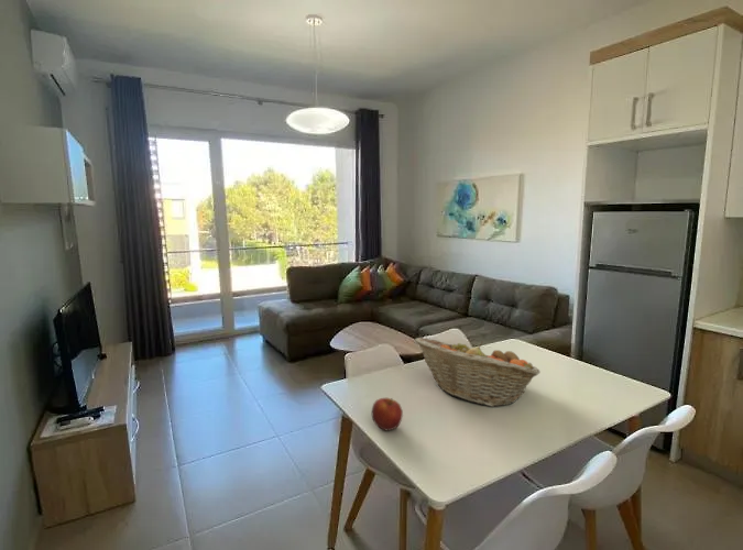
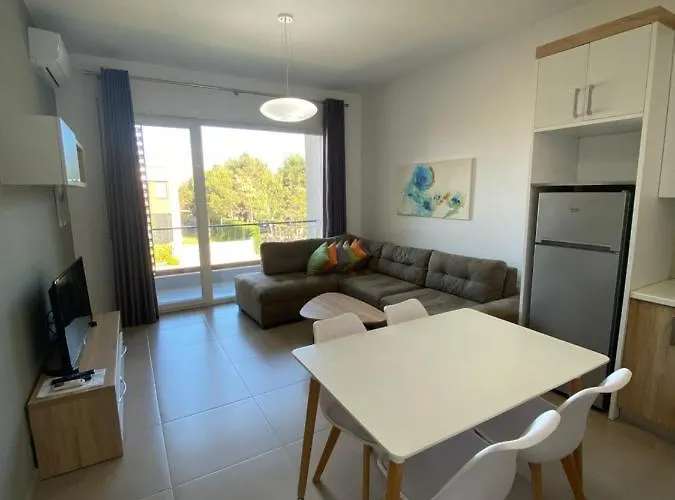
- apple (386, 413)
- fruit basket (472, 363)
